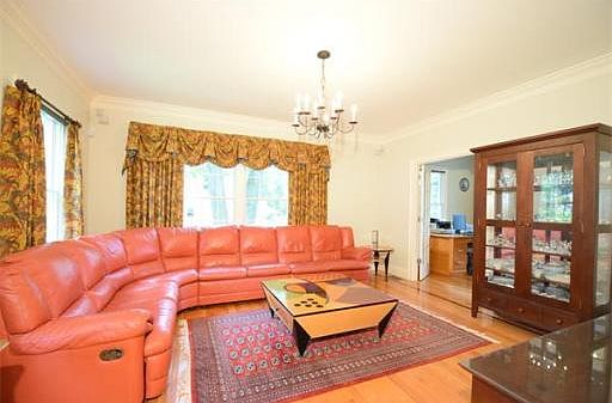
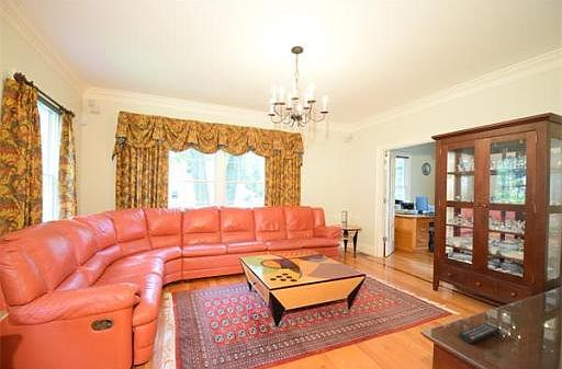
+ remote control (480, 332)
